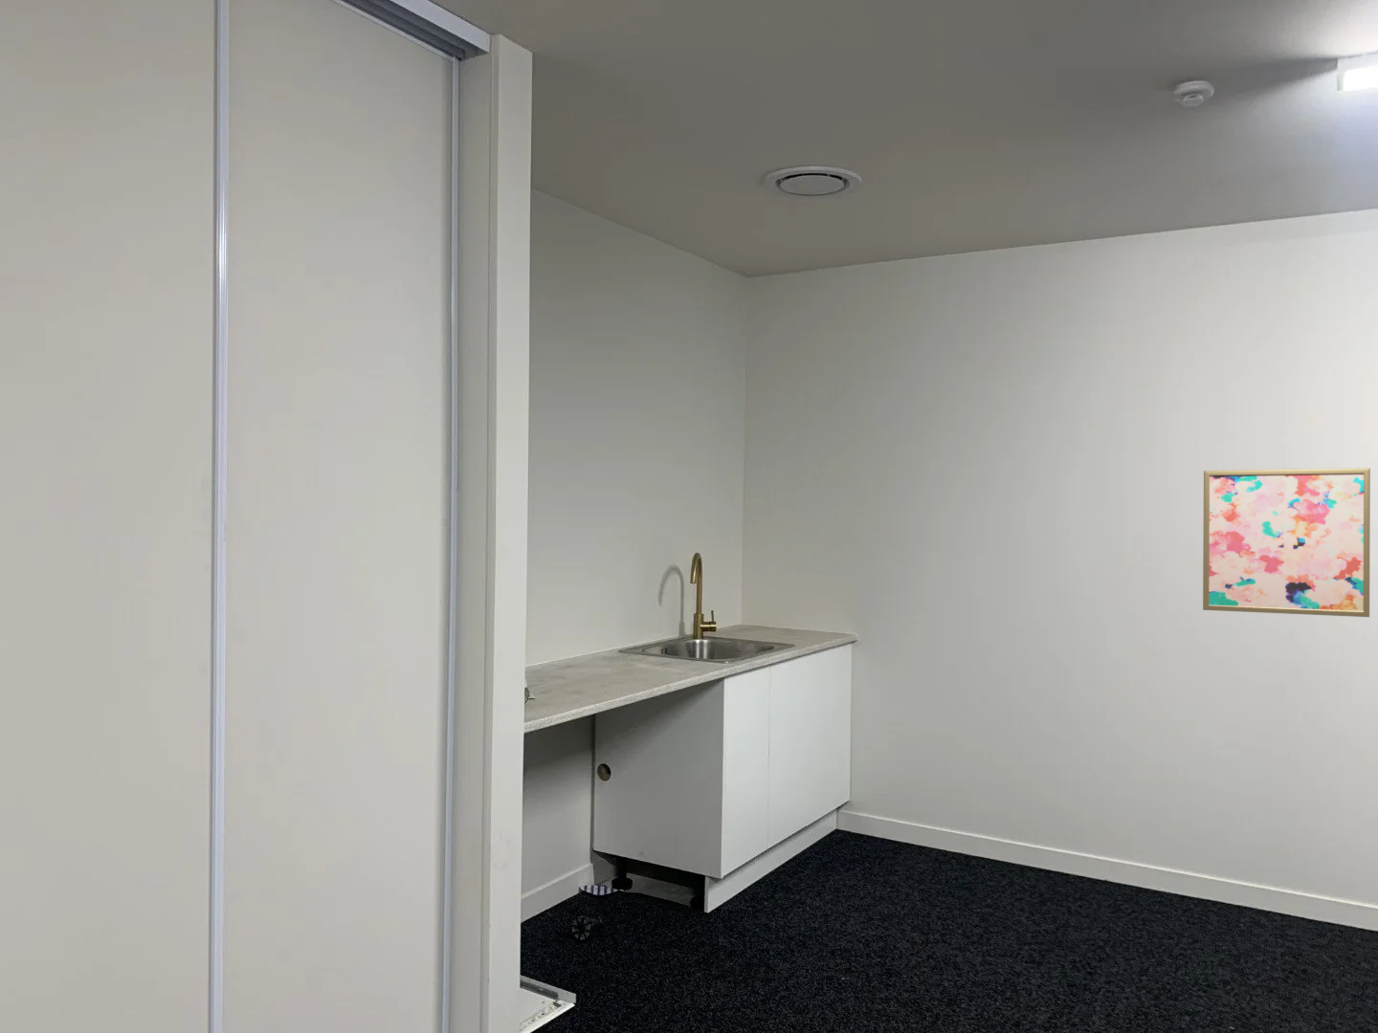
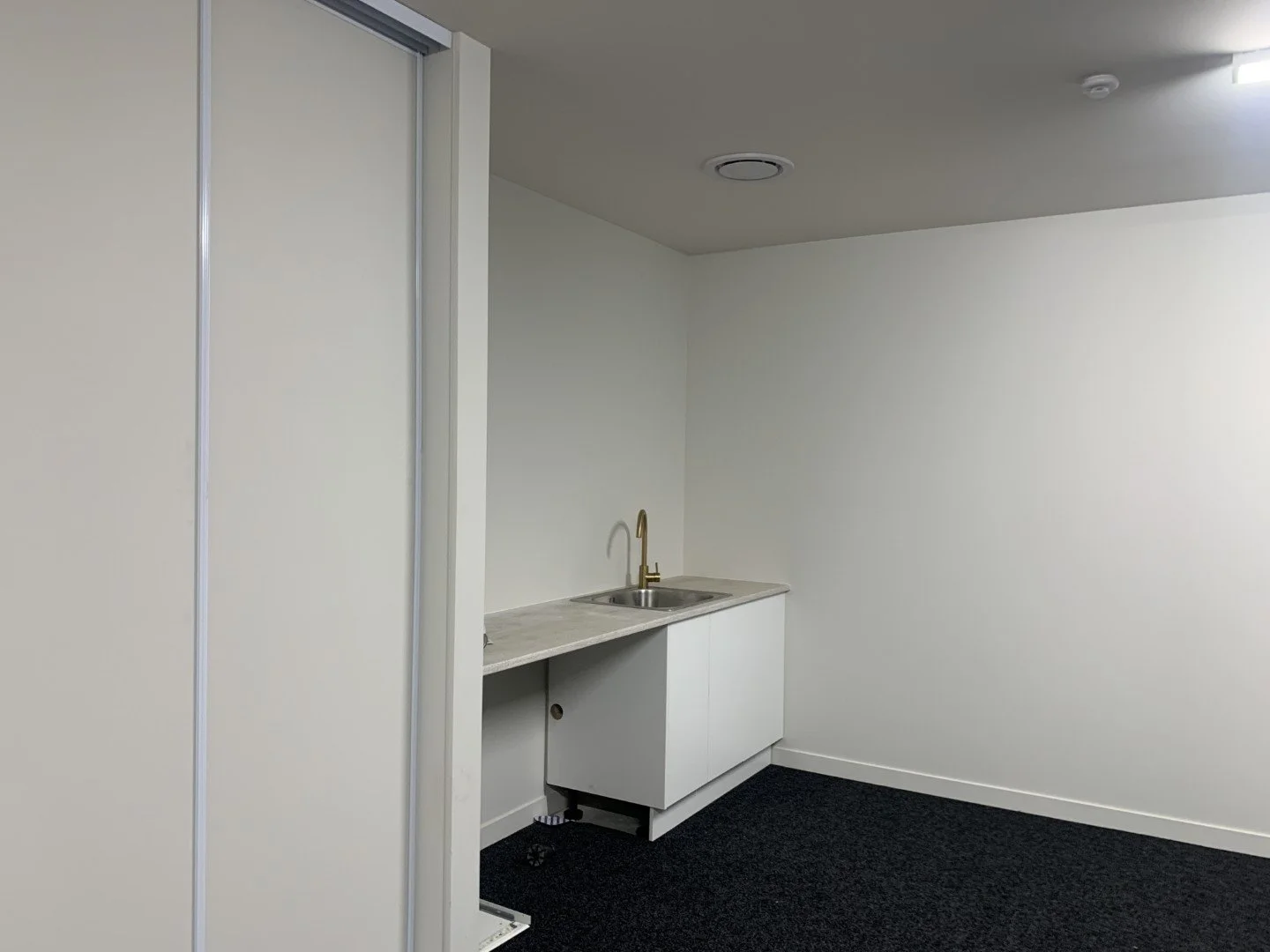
- wall art (1284, 540)
